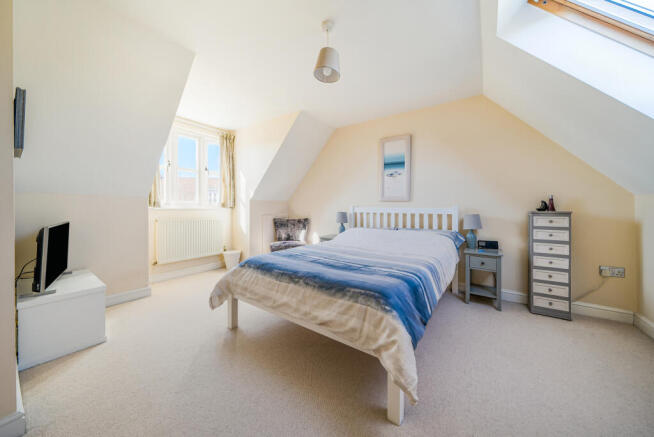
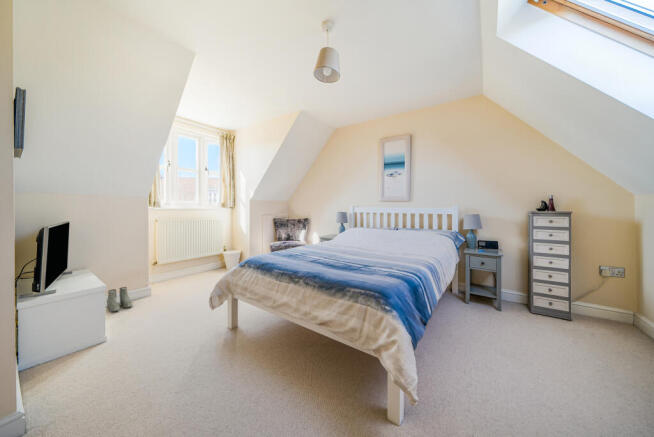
+ boots (120, 298)
